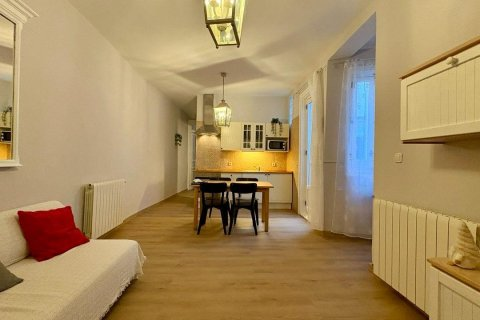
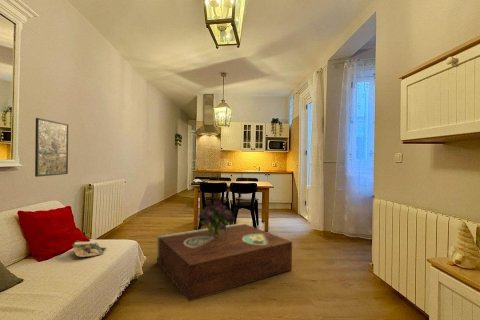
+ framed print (53, 148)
+ magazine (88, 247)
+ stereo (222, 252)
+ bouquet (216, 218)
